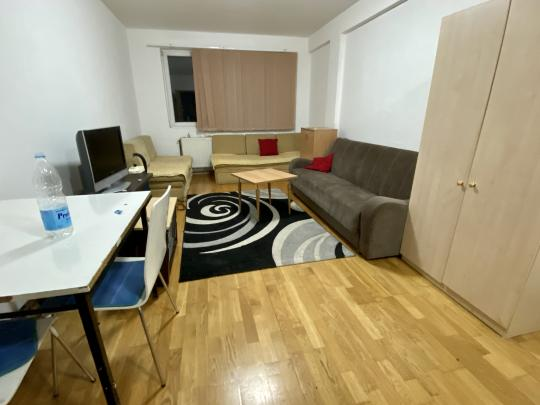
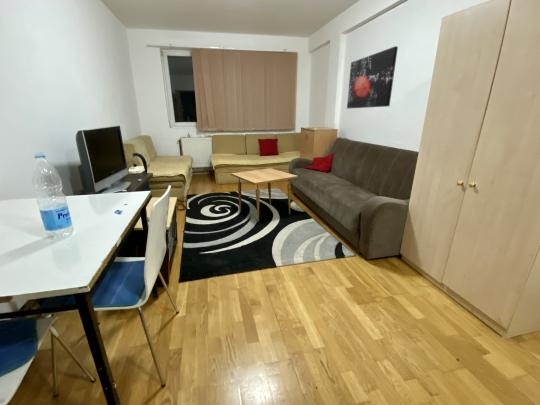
+ wall art (368, 82)
